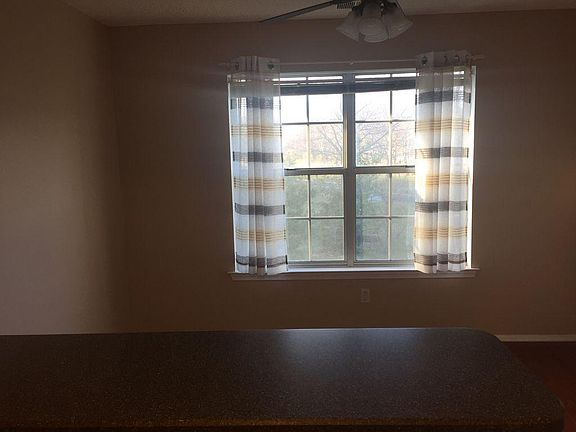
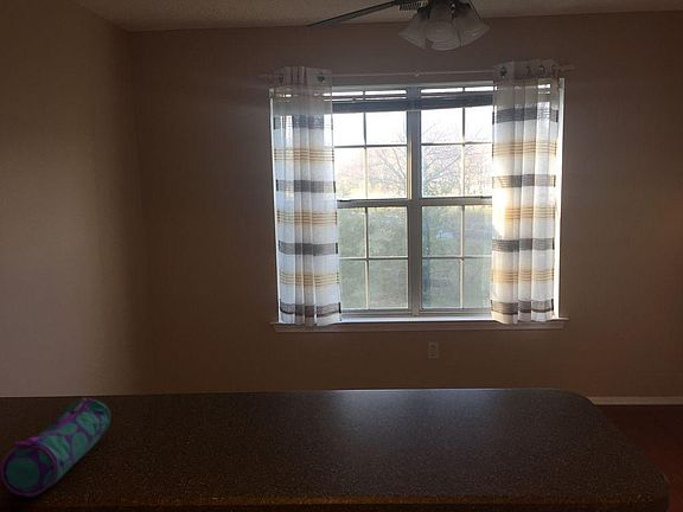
+ pencil case (60, 441)
